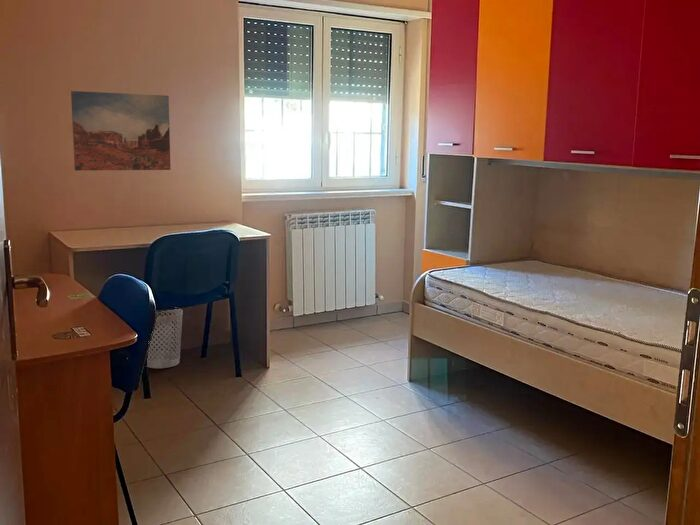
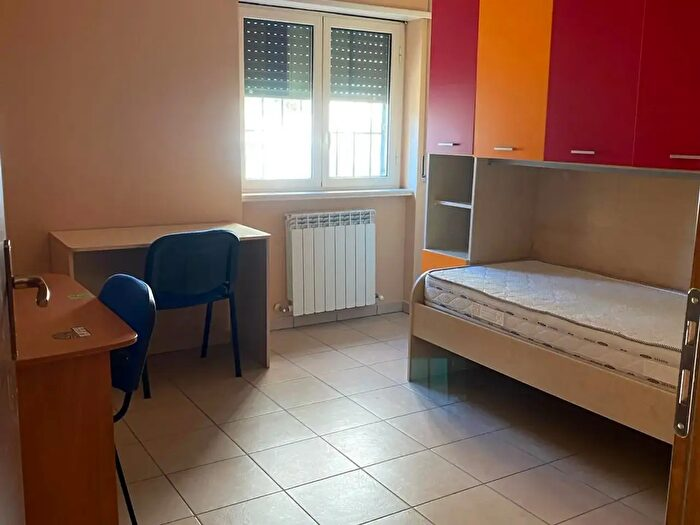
- wall art (122, 132)
- wastebasket (161, 337)
